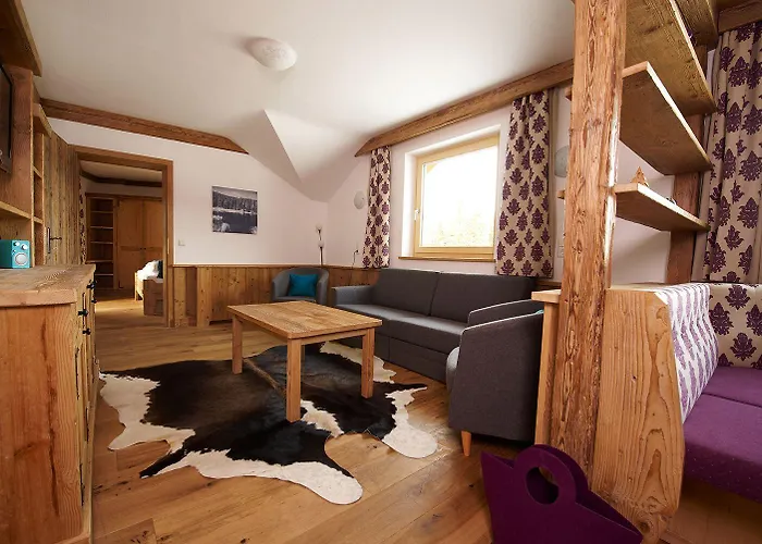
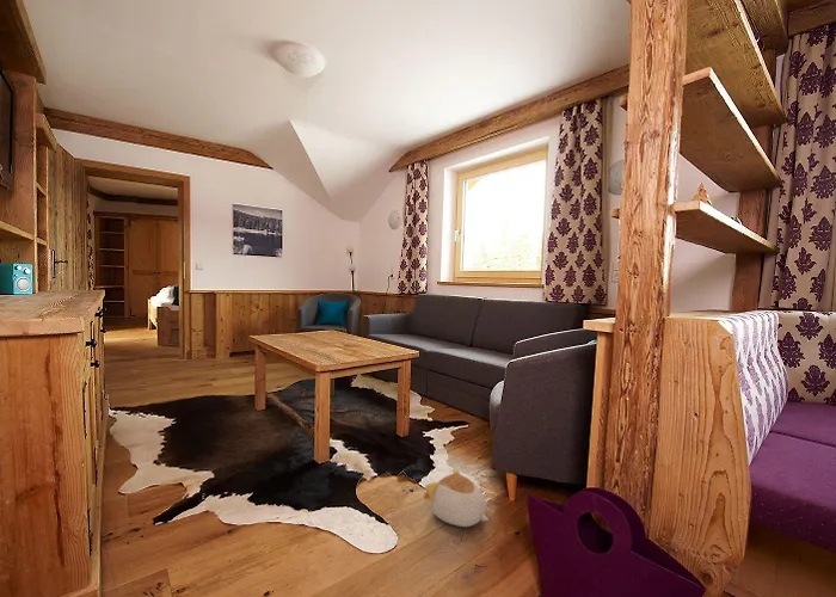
+ plush toy (462, 499)
